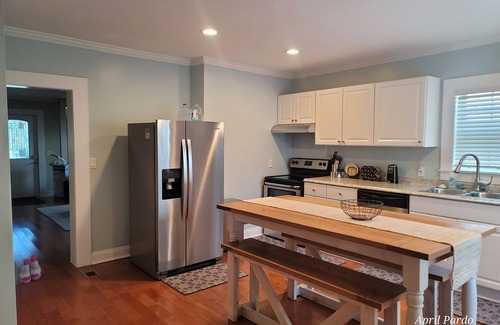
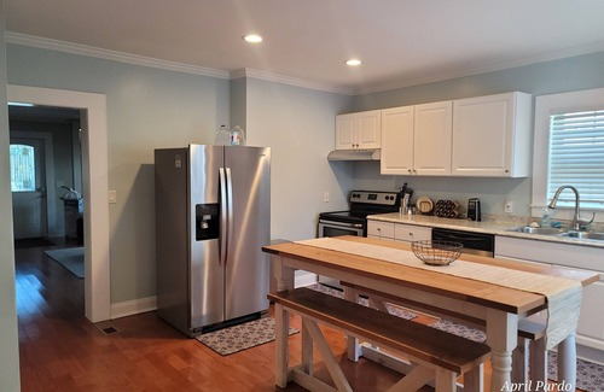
- boots (31, 267)
